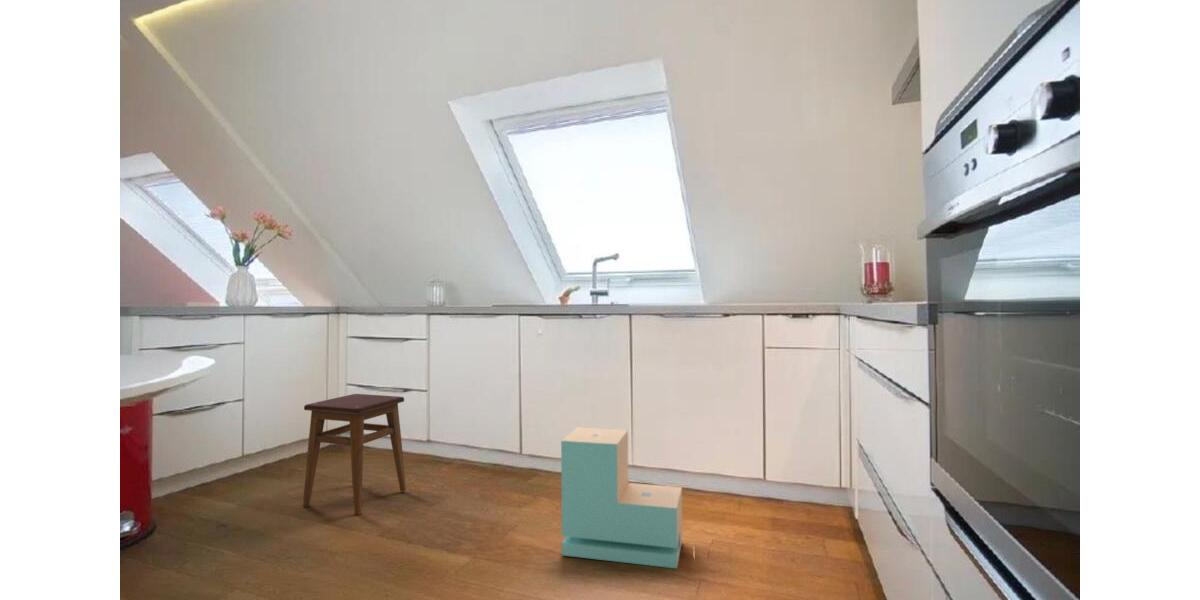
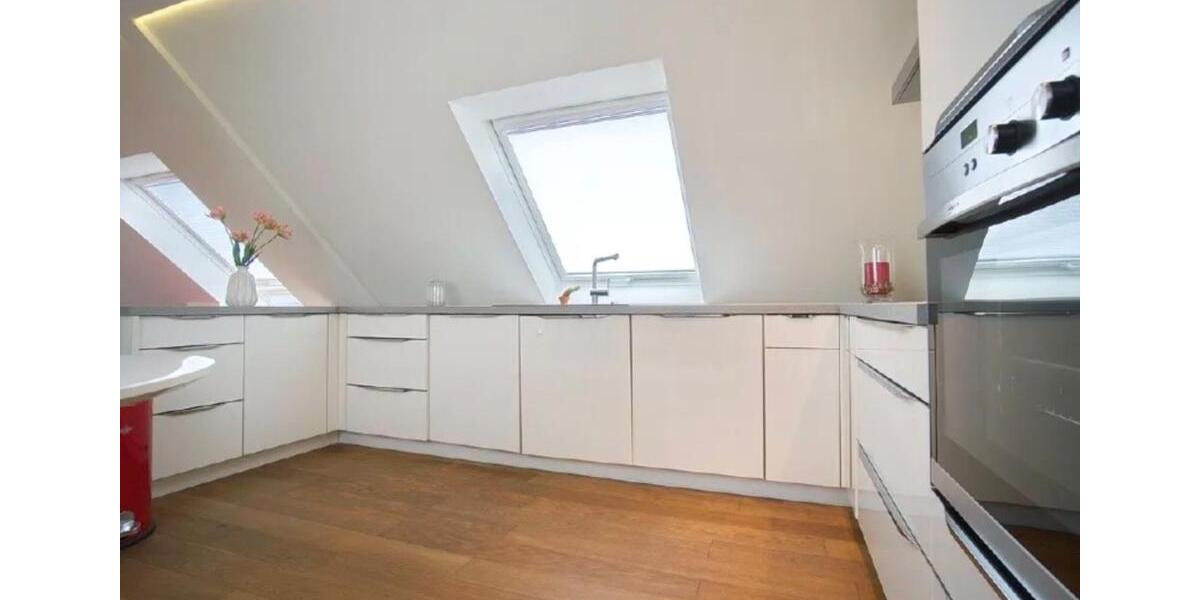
- stool (356, 449)
- step stool (630, 493)
